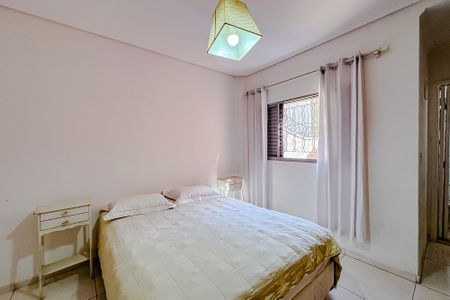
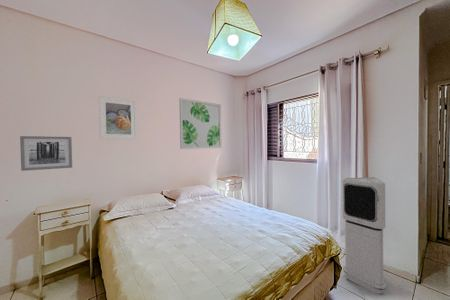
+ wall art (47, 152)
+ wall art (202, 125)
+ air purifier (367, 229)
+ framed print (118, 119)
